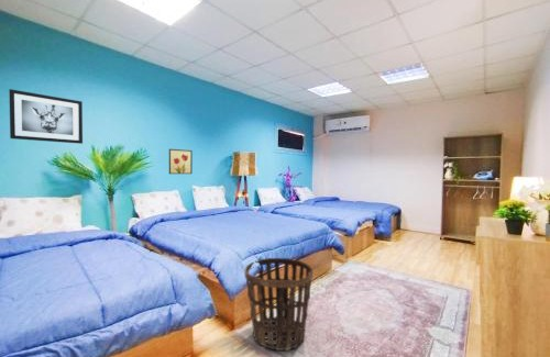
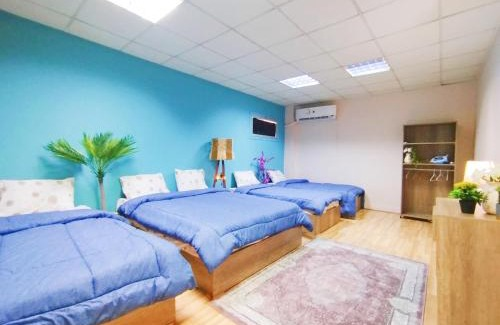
- basket (278, 300)
- wall art (180, 161)
- wall art (48, 119)
